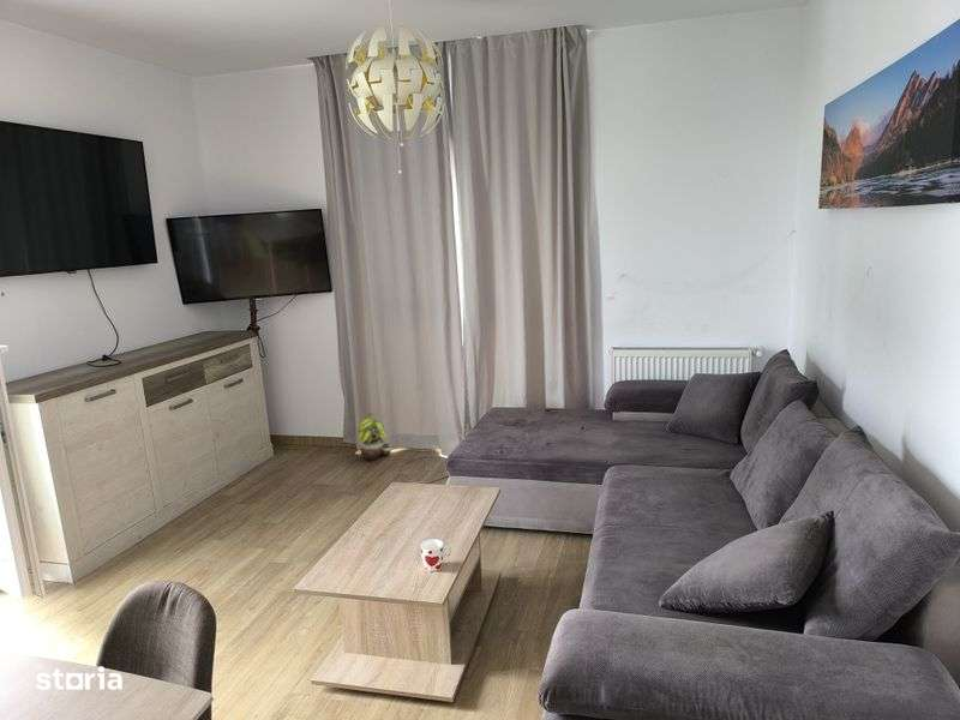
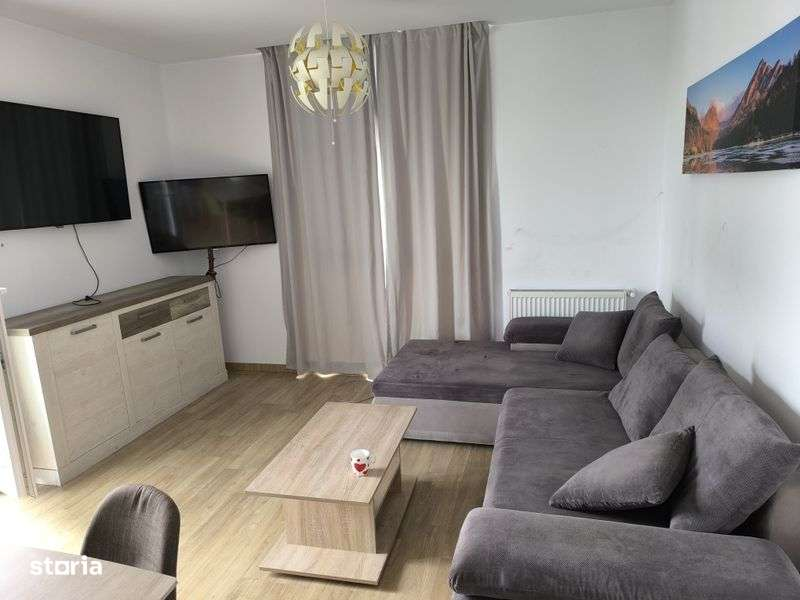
- potted plant (373, 436)
